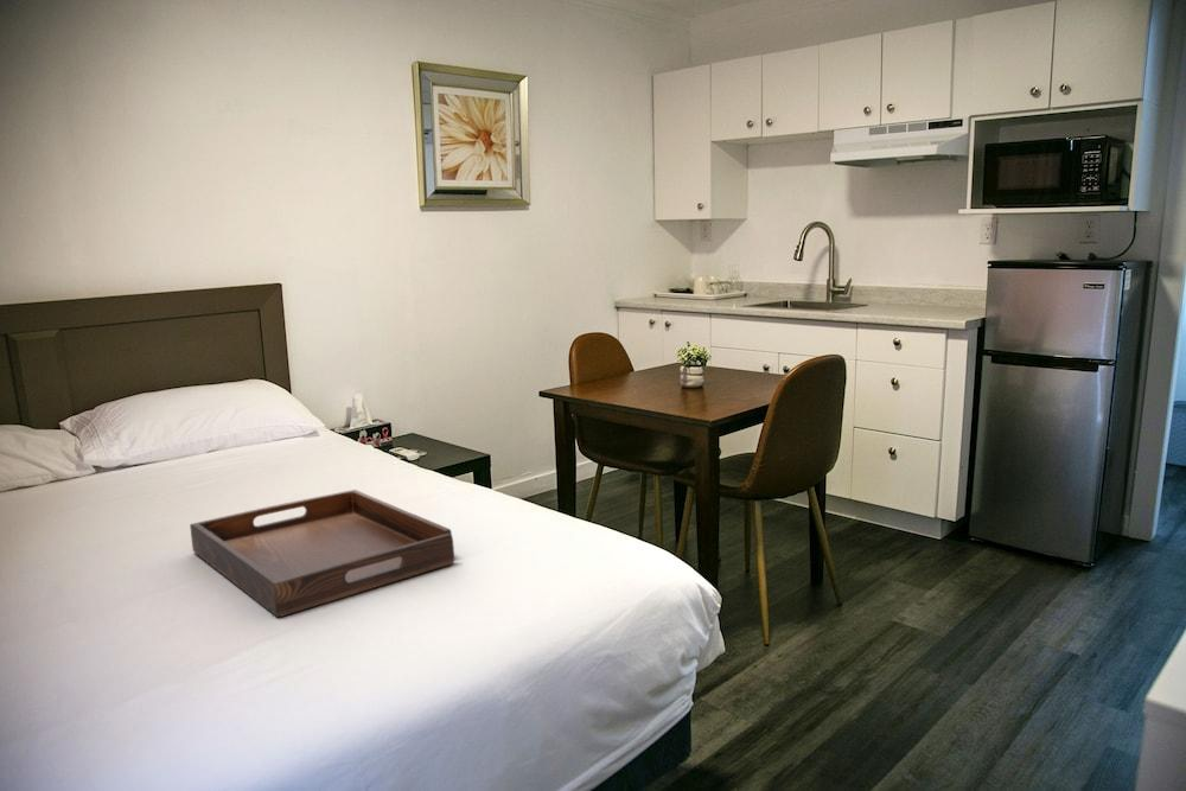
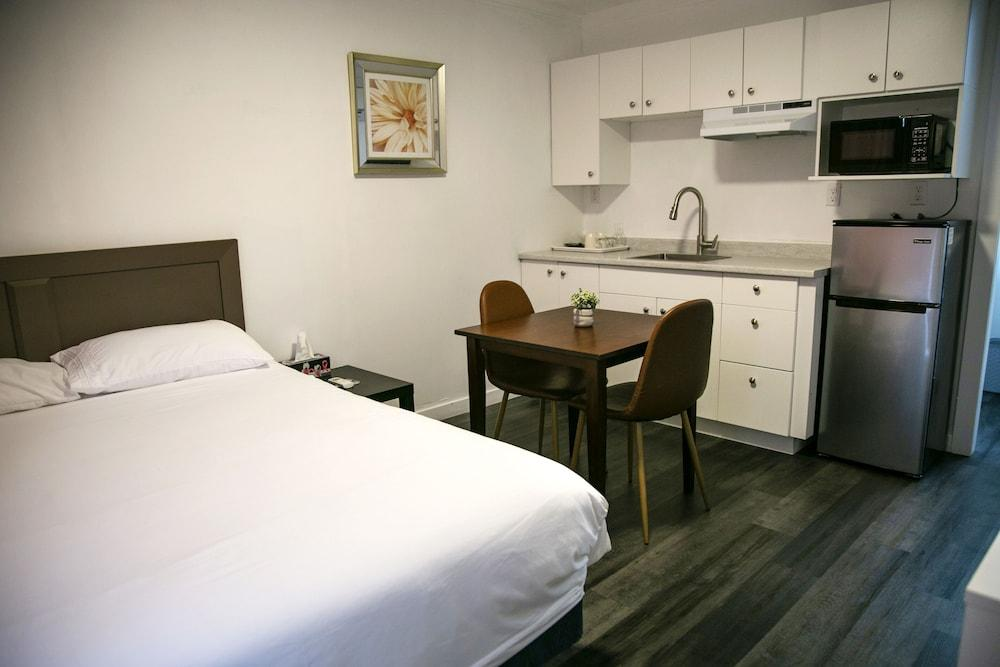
- serving tray (321, 542)
